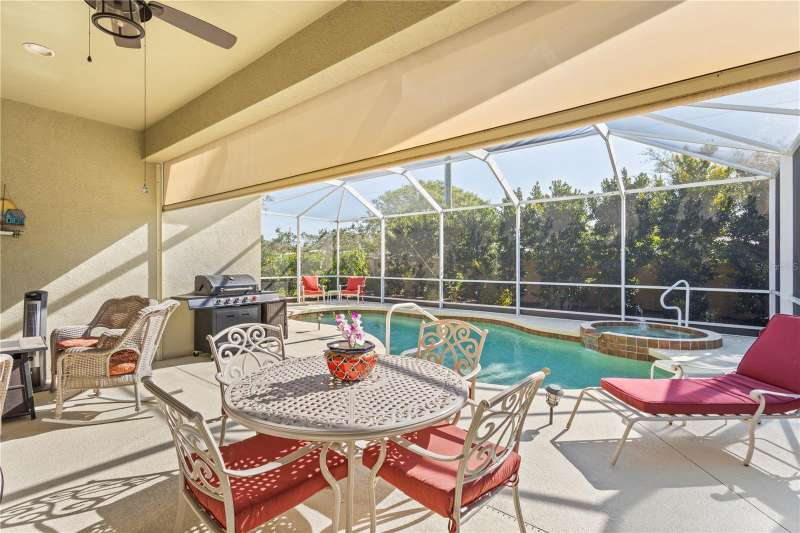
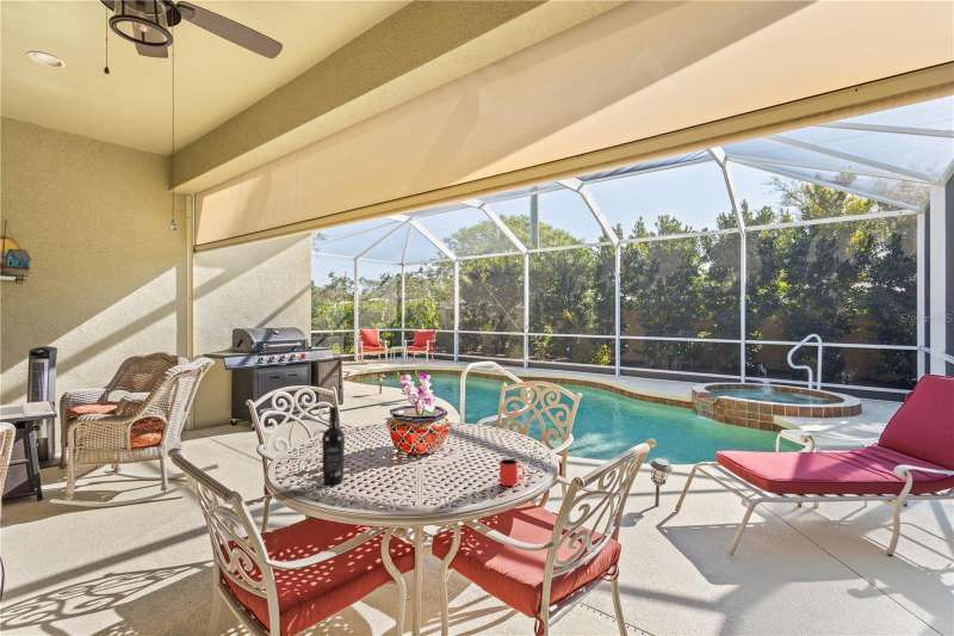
+ wine bottle (333, 444)
+ cup (512, 471)
